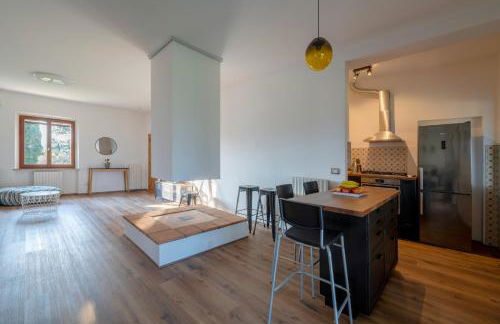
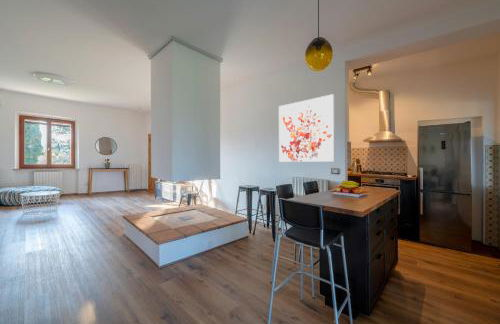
+ wall art (304, 131)
